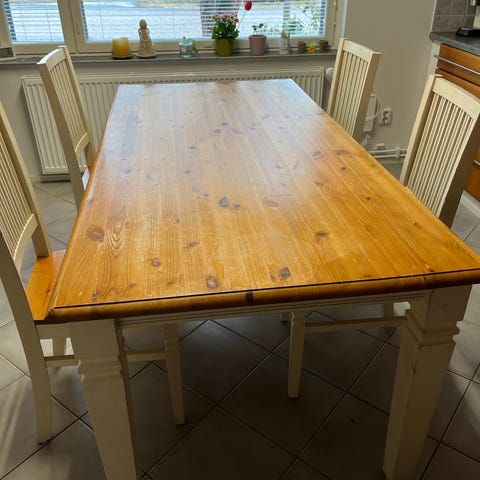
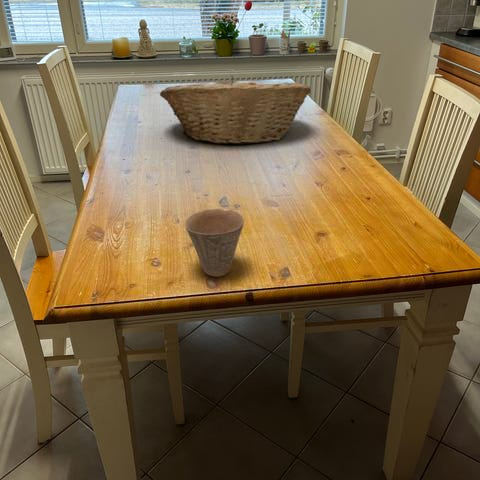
+ cup (215, 245)
+ fruit basket (235, 104)
